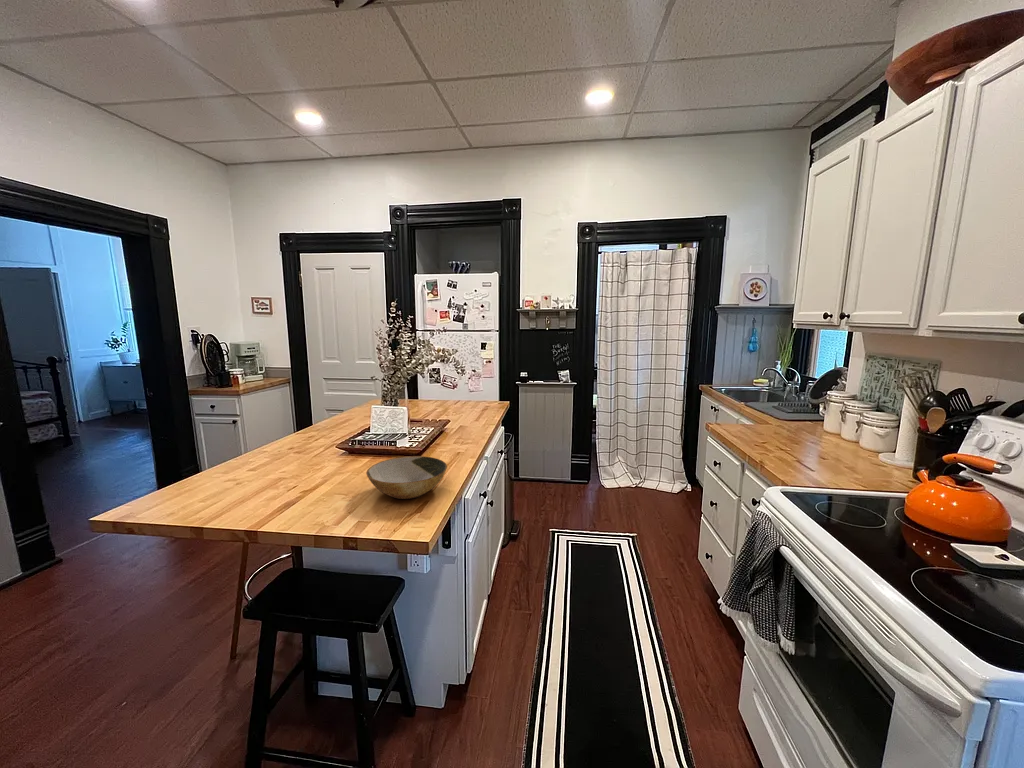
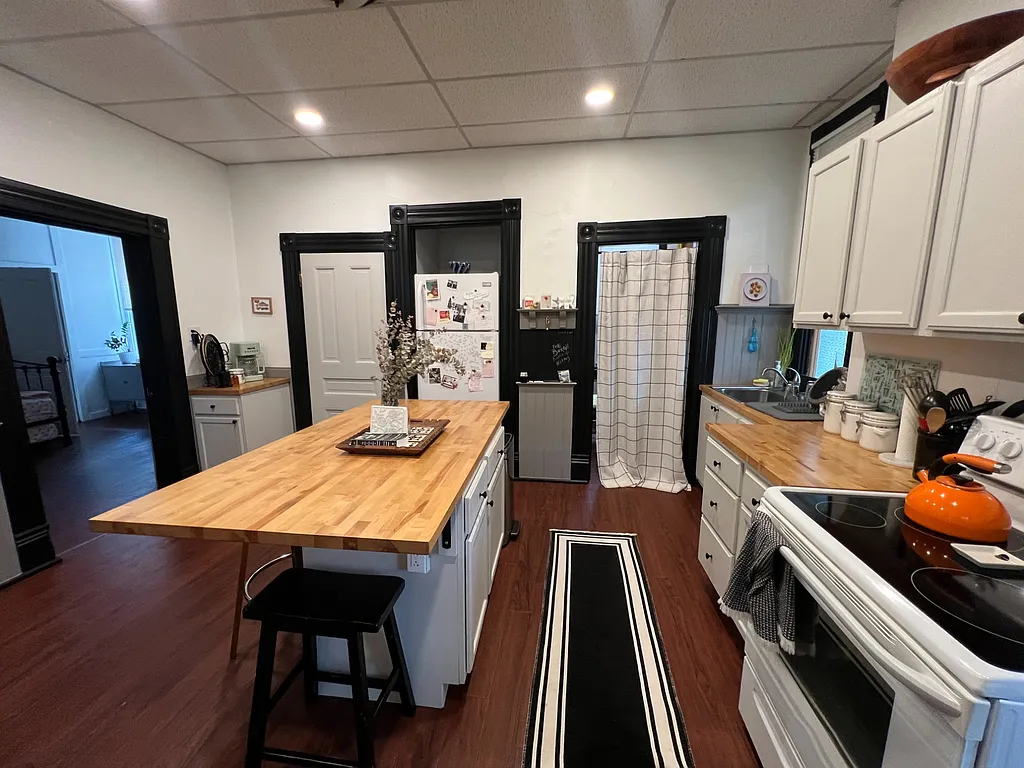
- bowl (408, 480)
